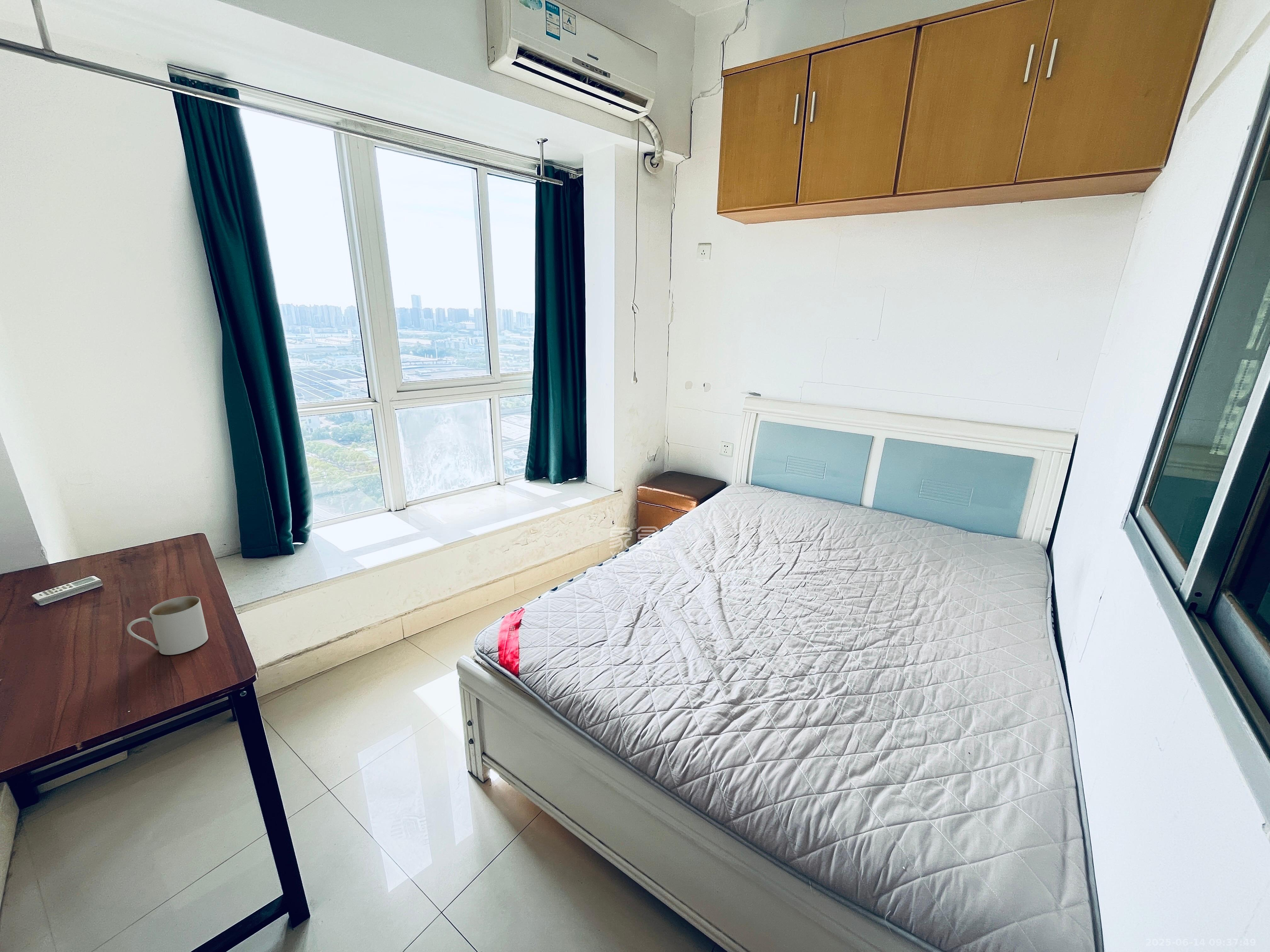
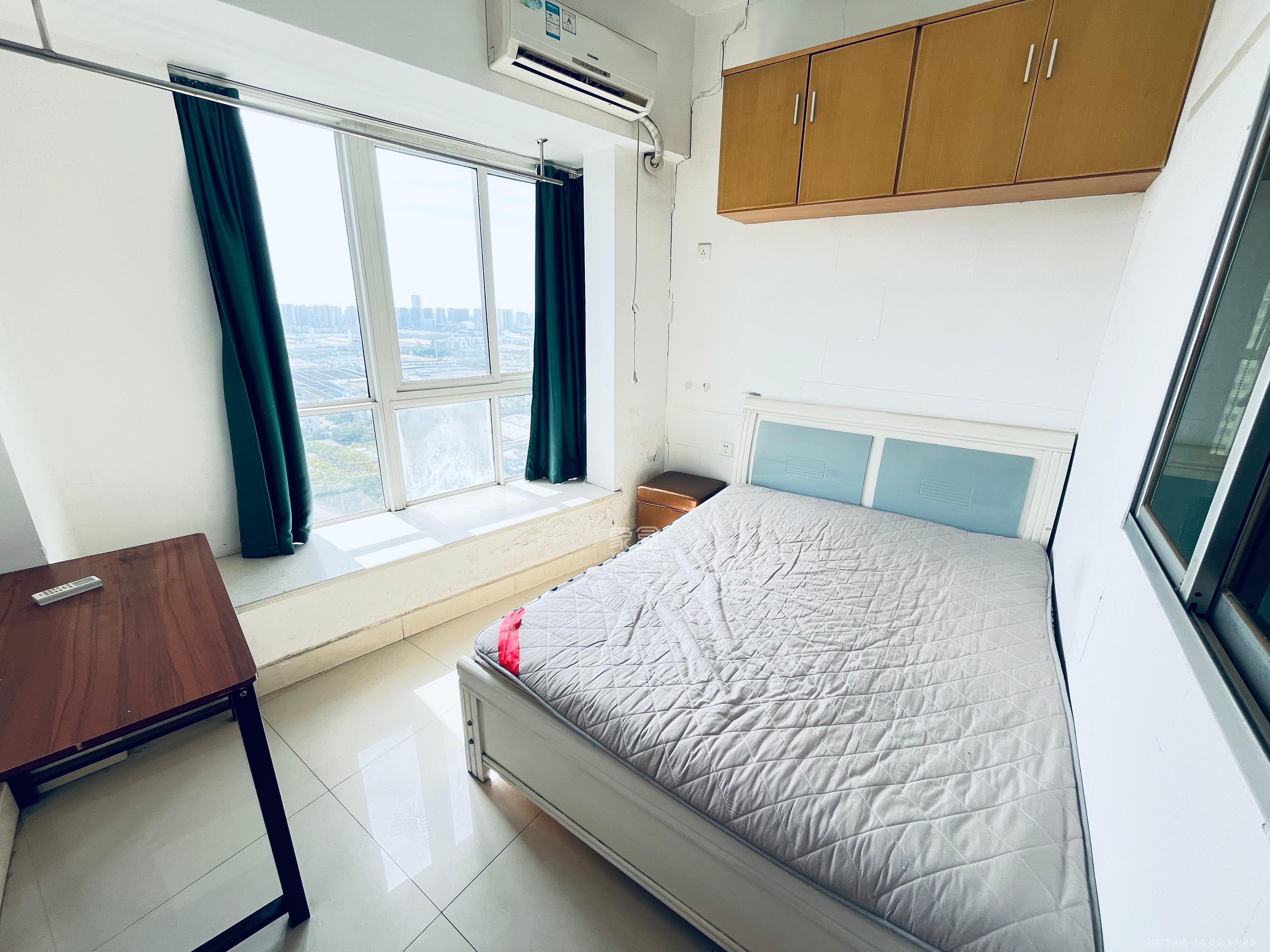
- mug (168, 628)
